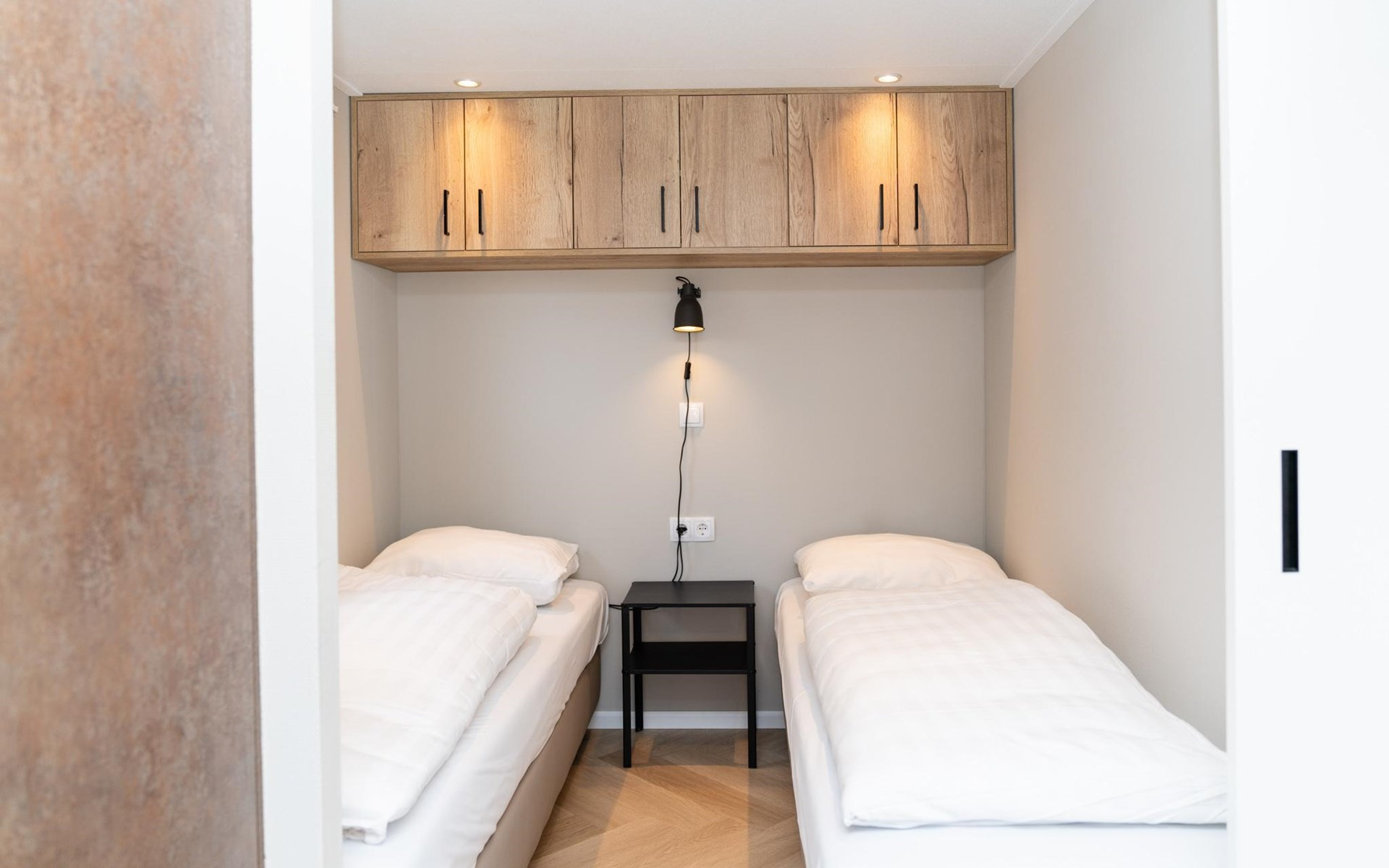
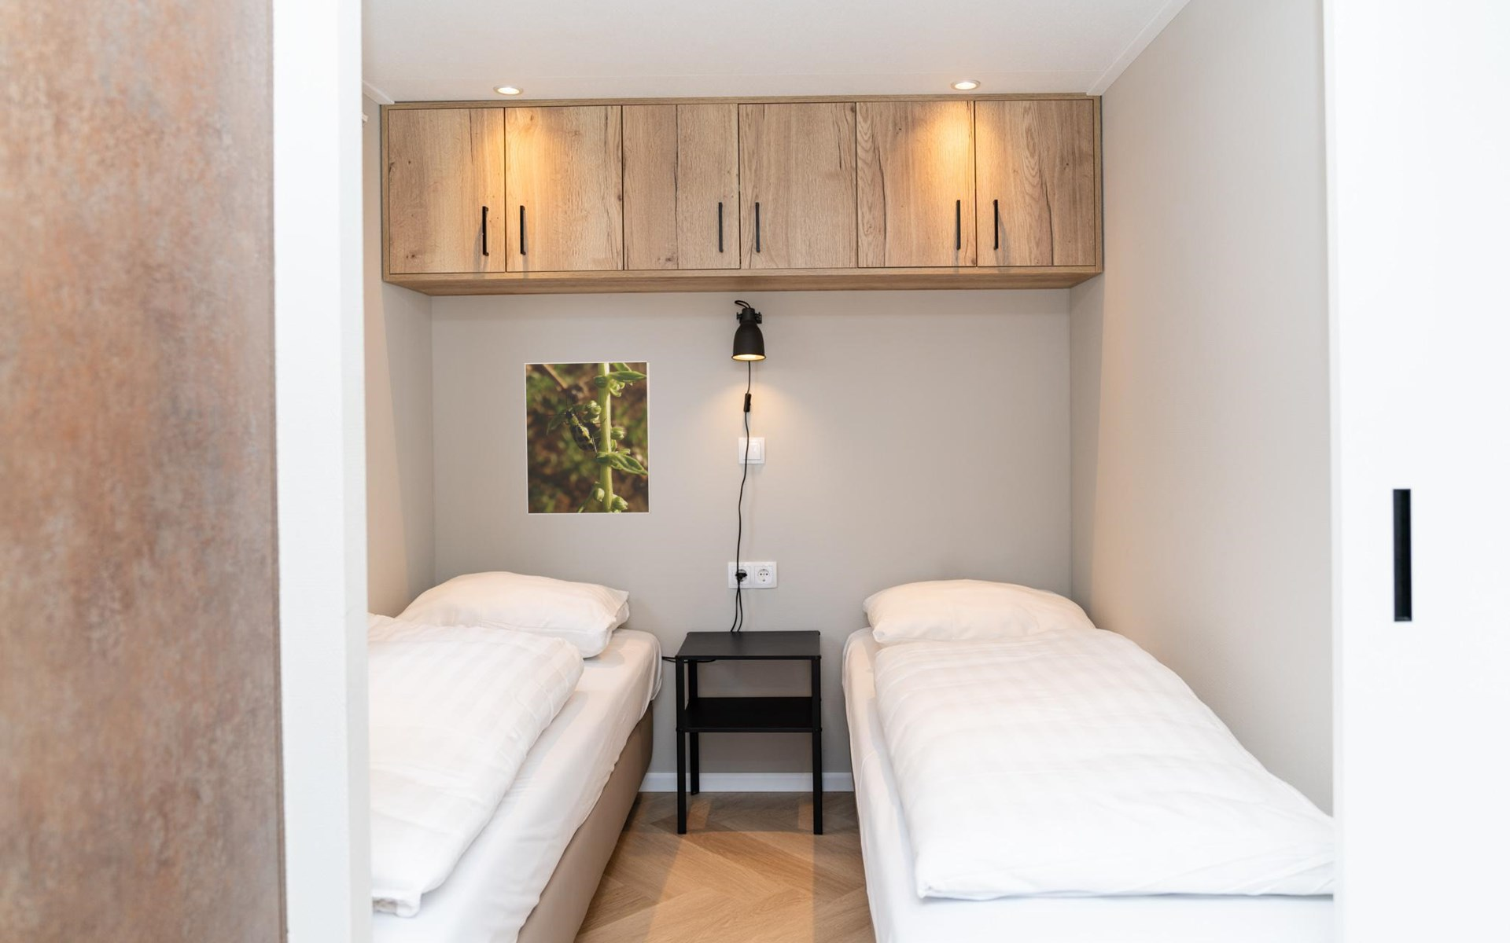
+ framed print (587, 438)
